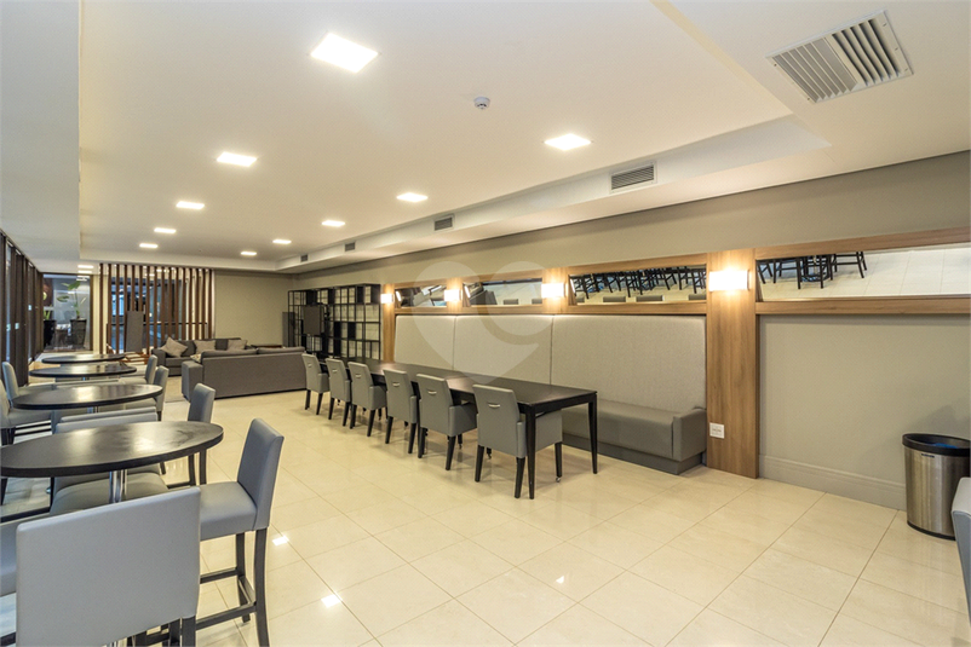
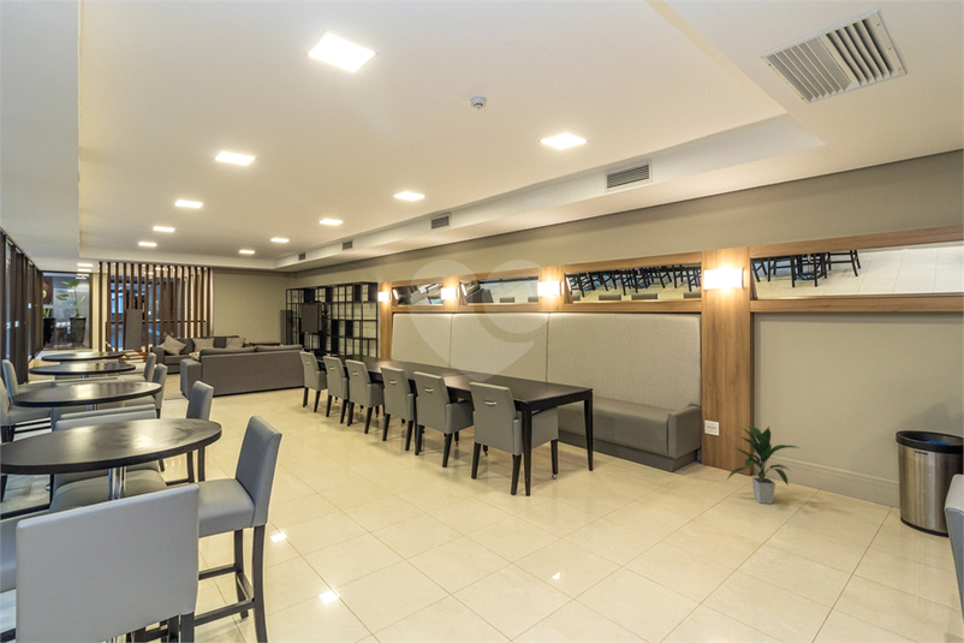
+ indoor plant (758, 462)
